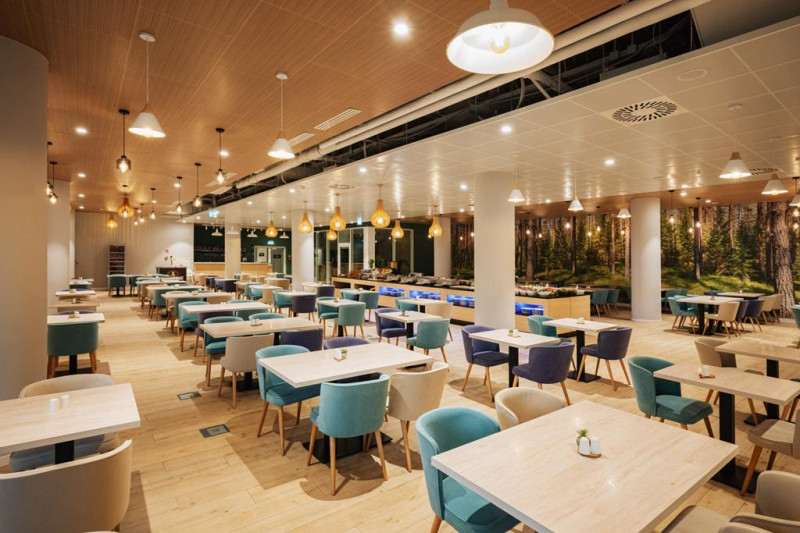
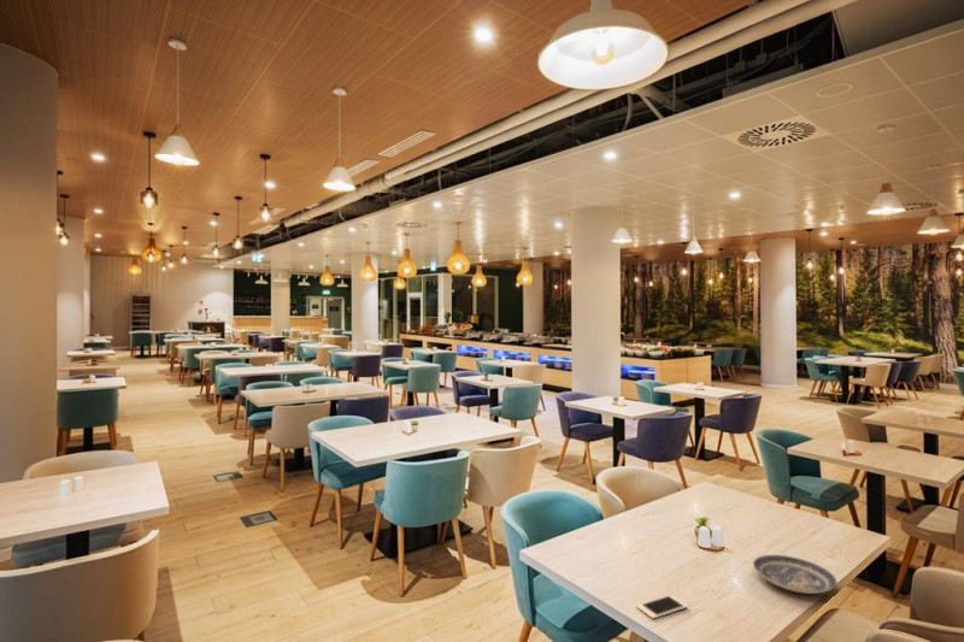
+ cell phone (662, 606)
+ plate (793, 576)
